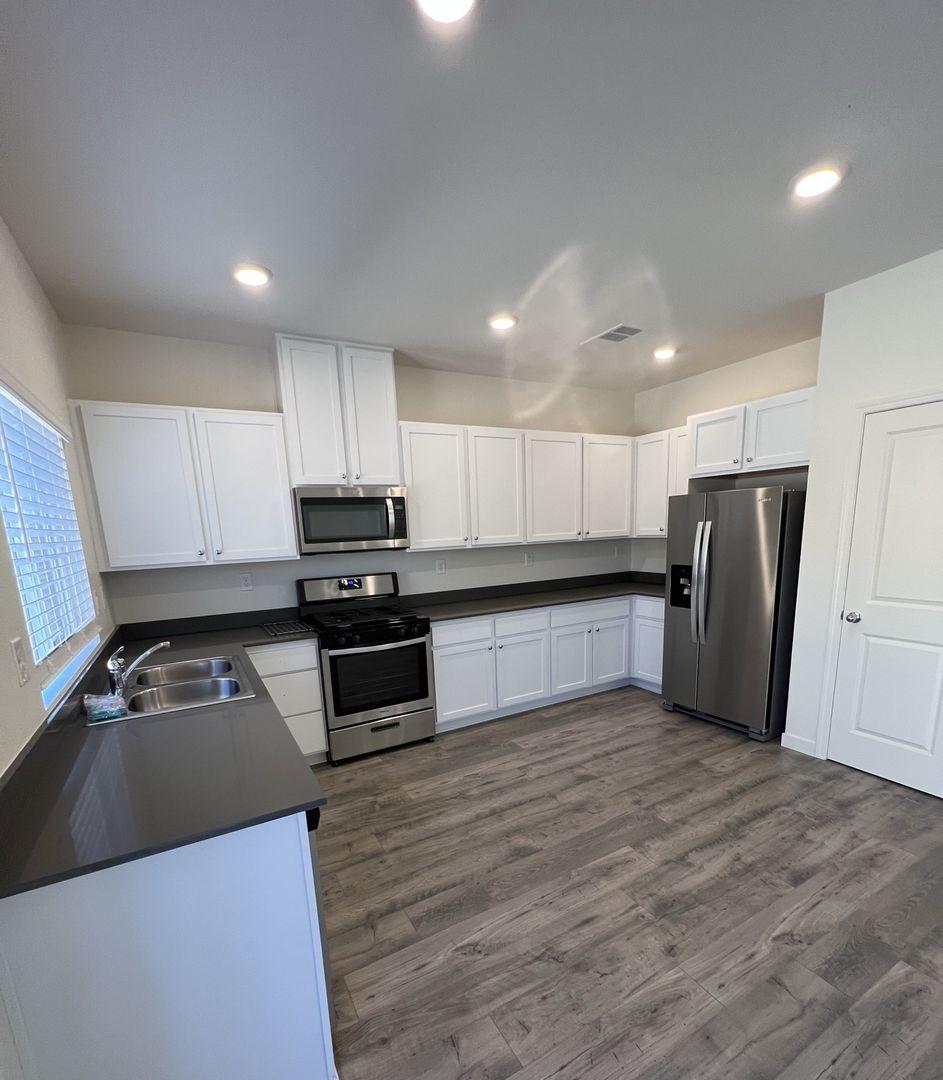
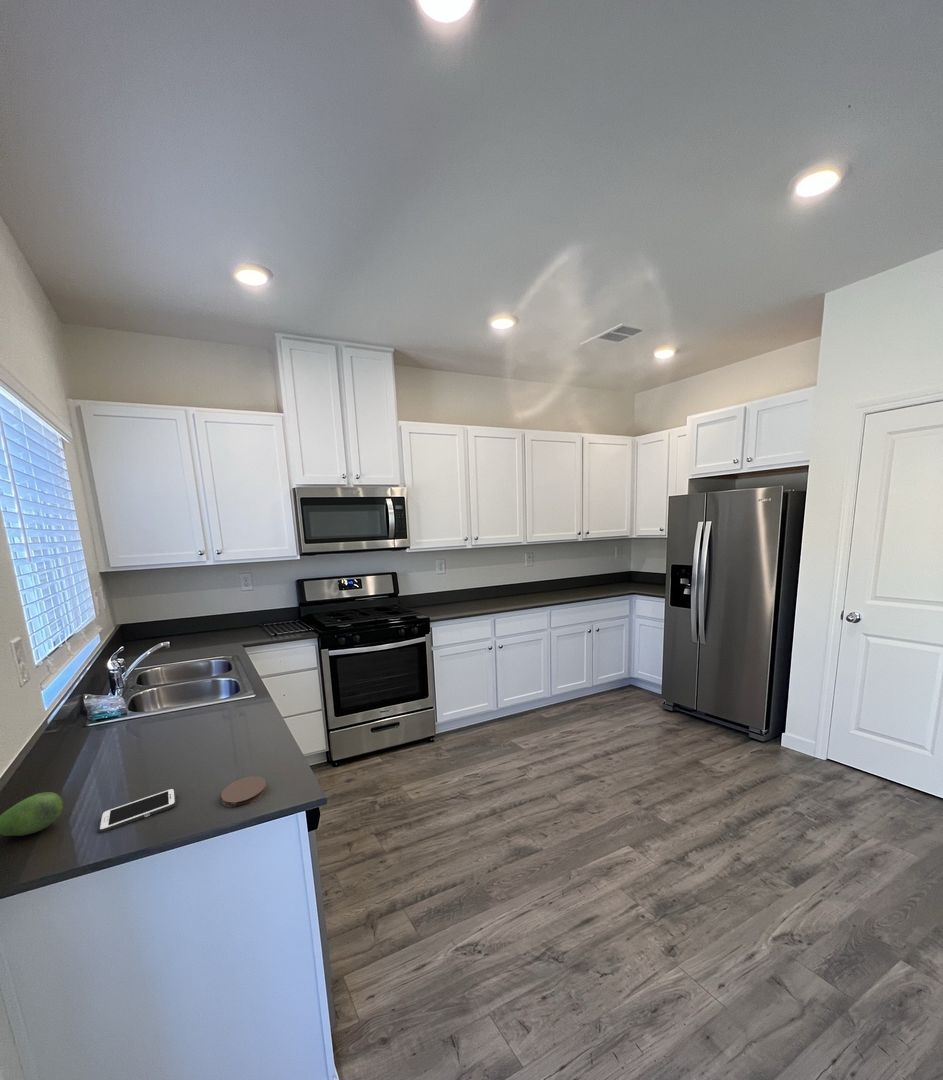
+ coaster (244, 791)
+ fruit (29, 815)
+ cell phone (139, 809)
